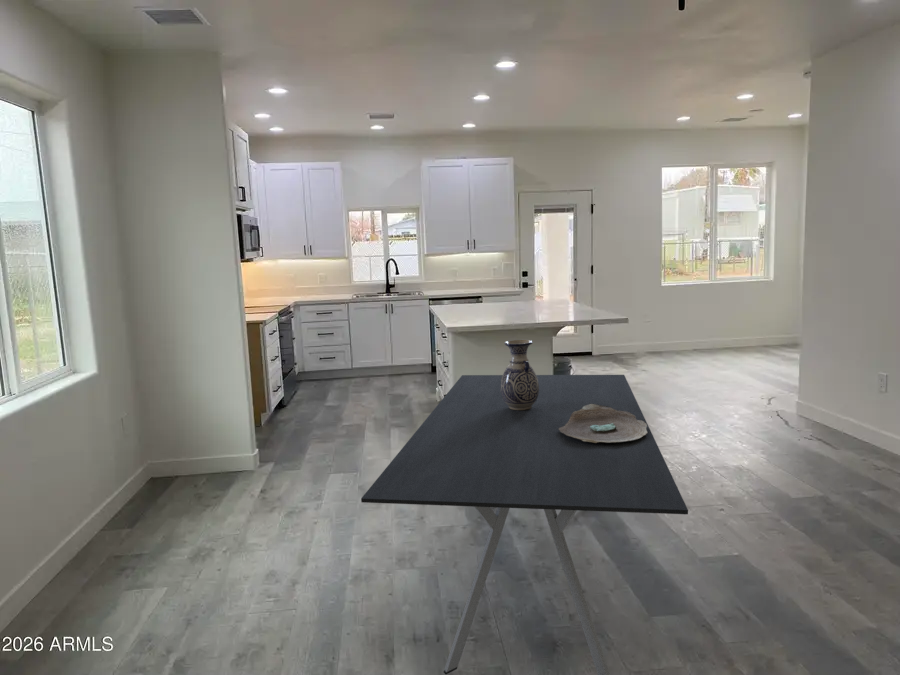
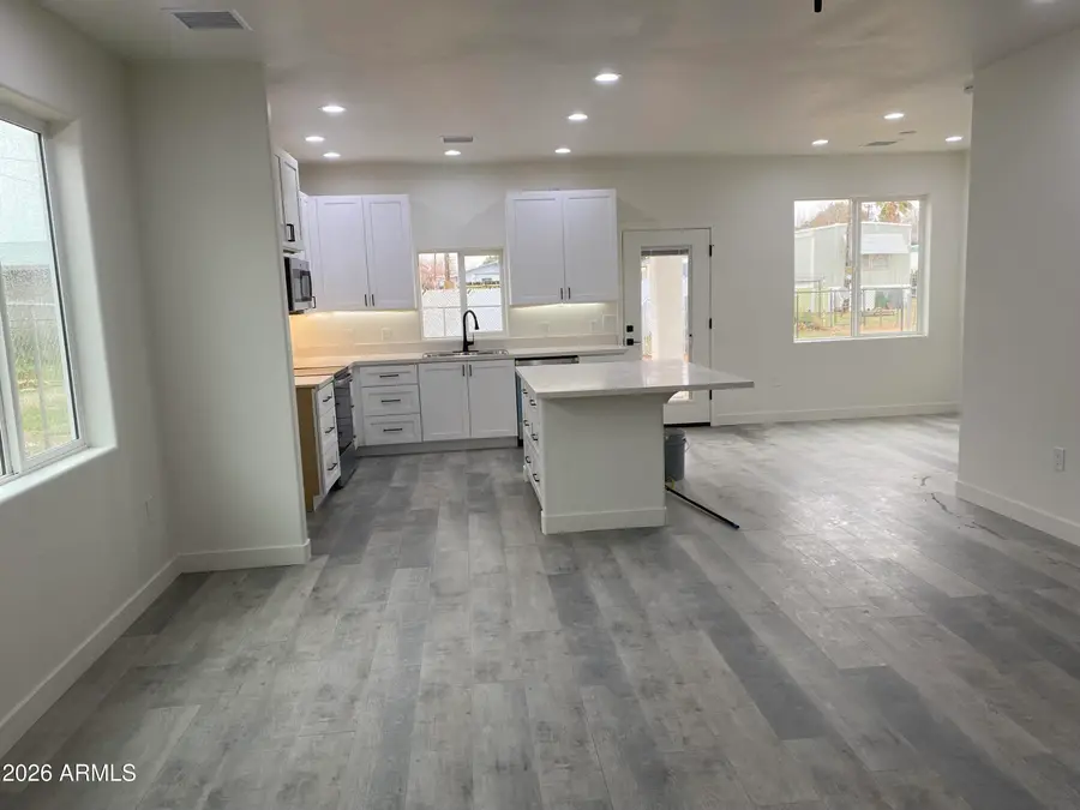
- dining table (534, 494)
- vase (519, 374)
- decorative bowl (602, 423)
